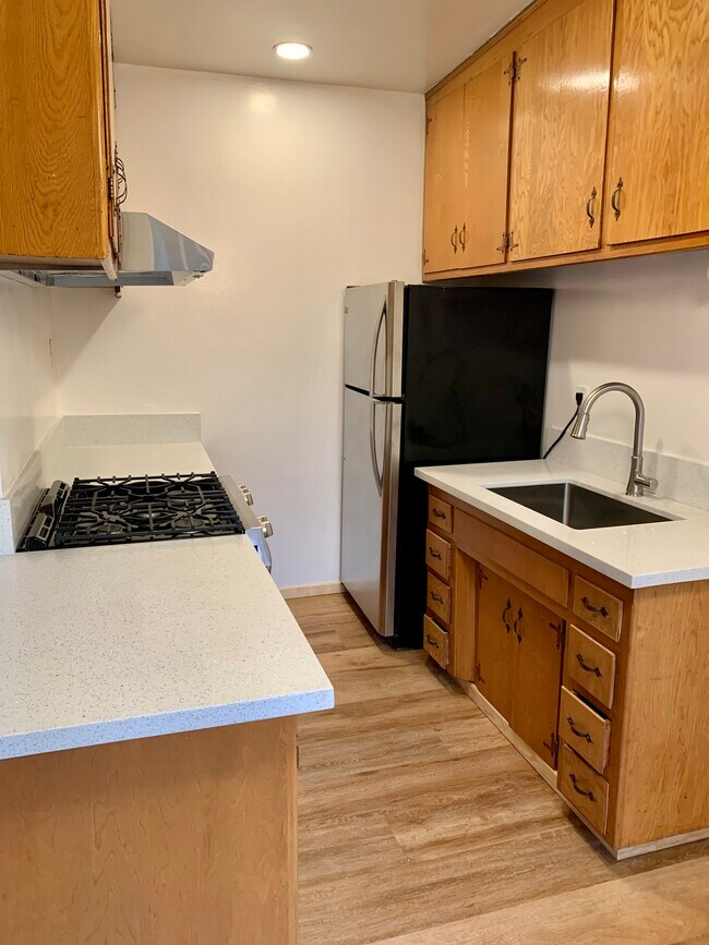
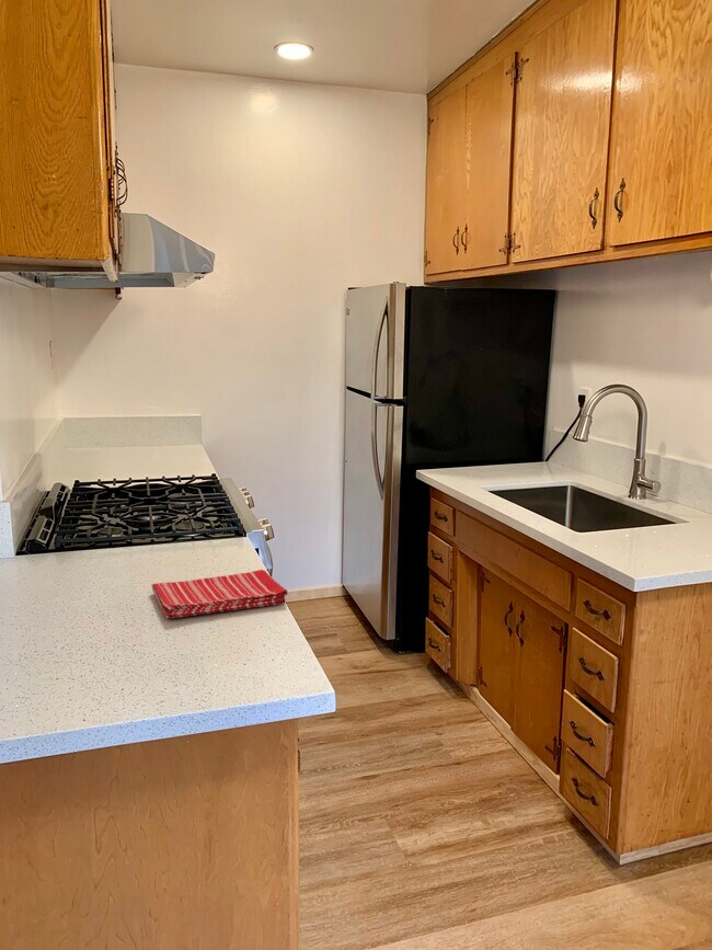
+ dish towel (219, 591)
